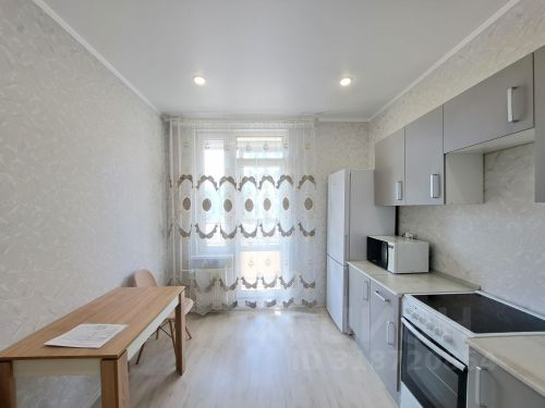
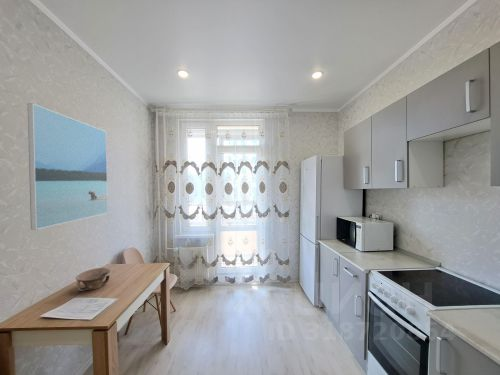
+ bowl (94, 279)
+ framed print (76, 170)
